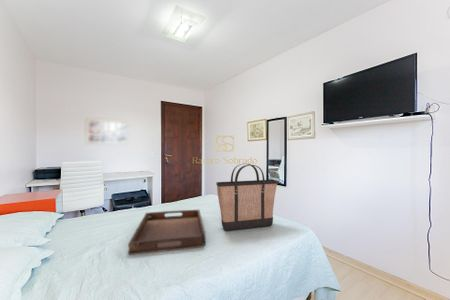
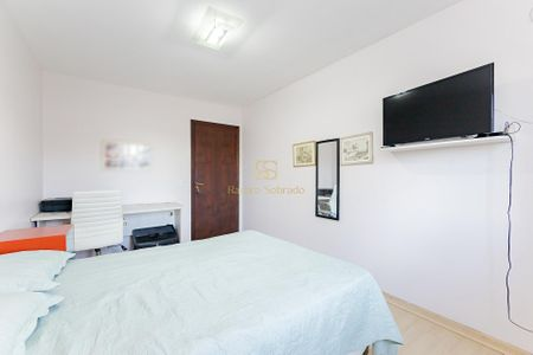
- shopping bag (247, 195)
- serving tray (171, 227)
